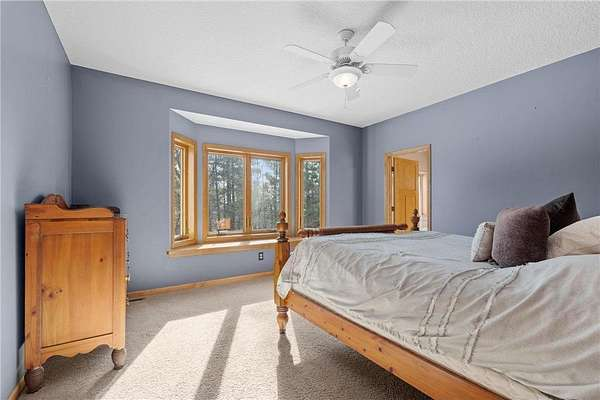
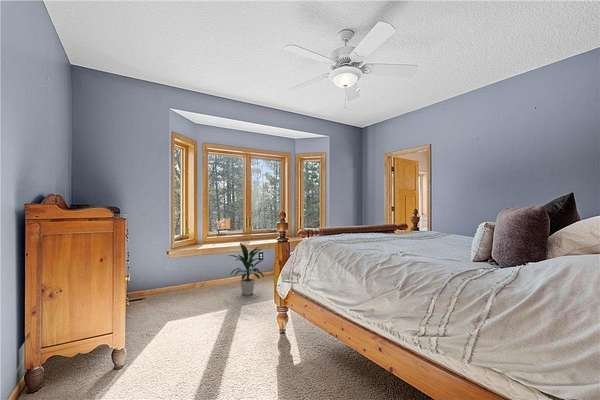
+ indoor plant (248, 268)
